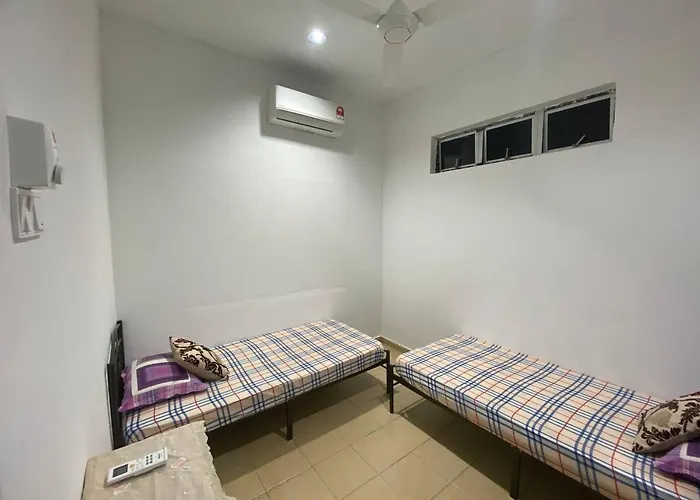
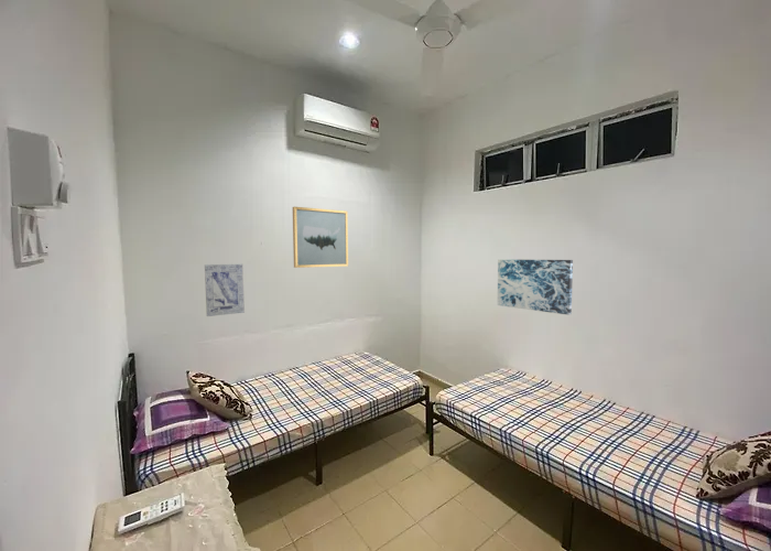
+ wall art (531, 284)
+ wall art (322, 238)
+ wall art (225, 289)
